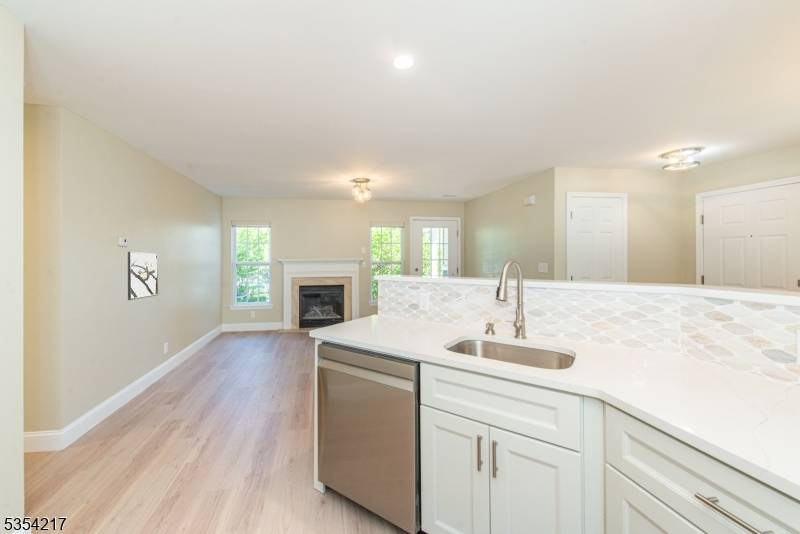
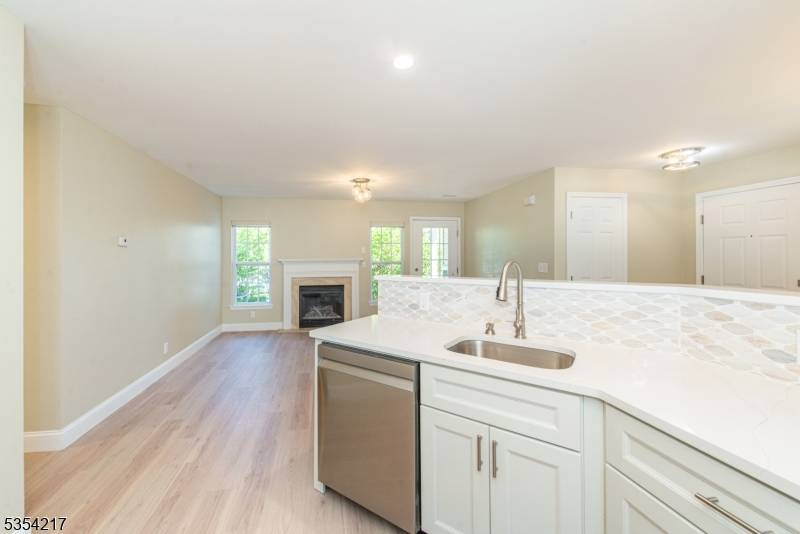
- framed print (144, 275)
